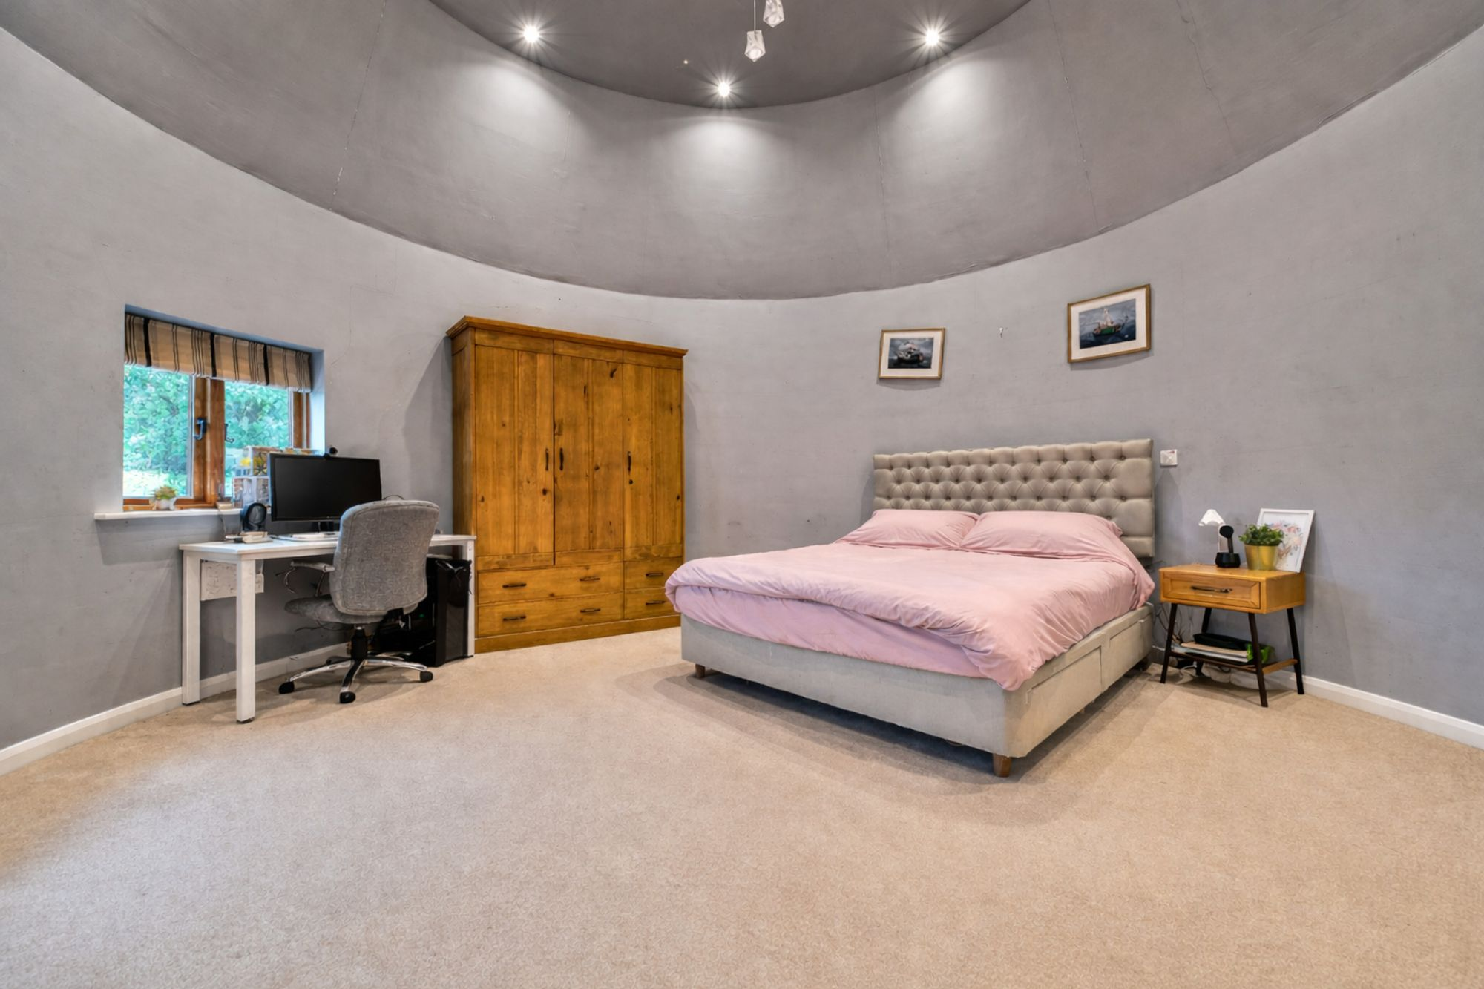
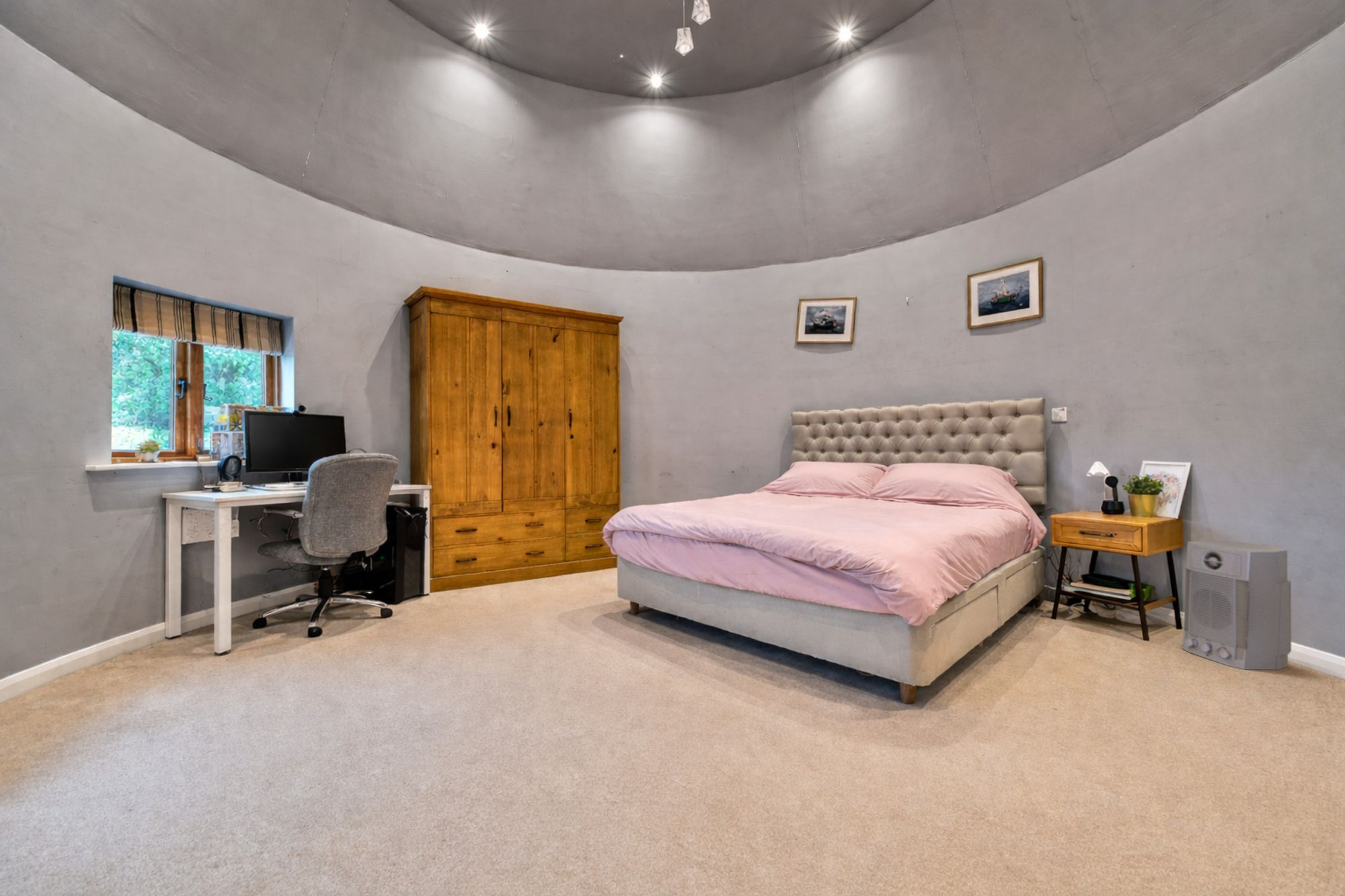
+ air purifier (1237, 601)
